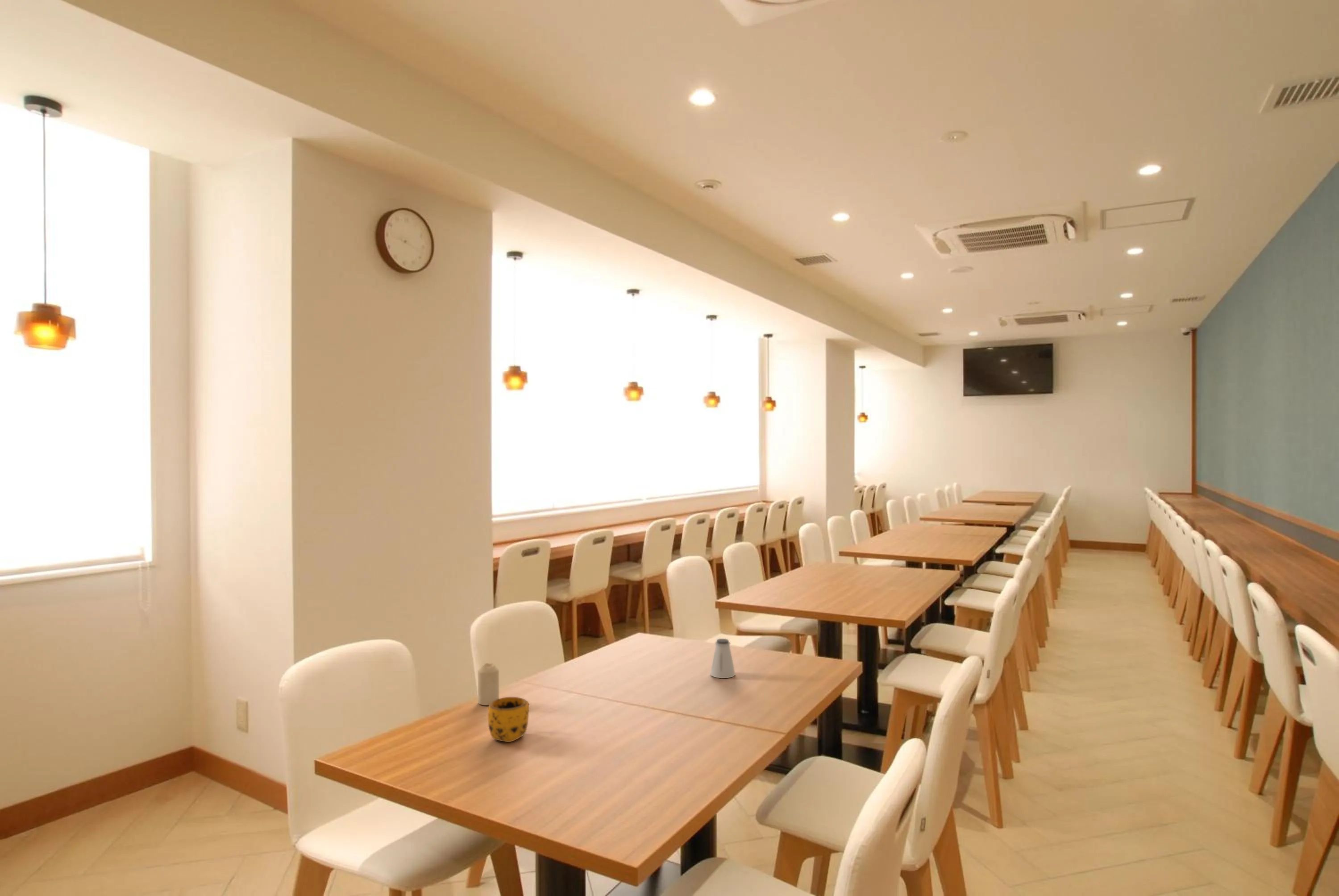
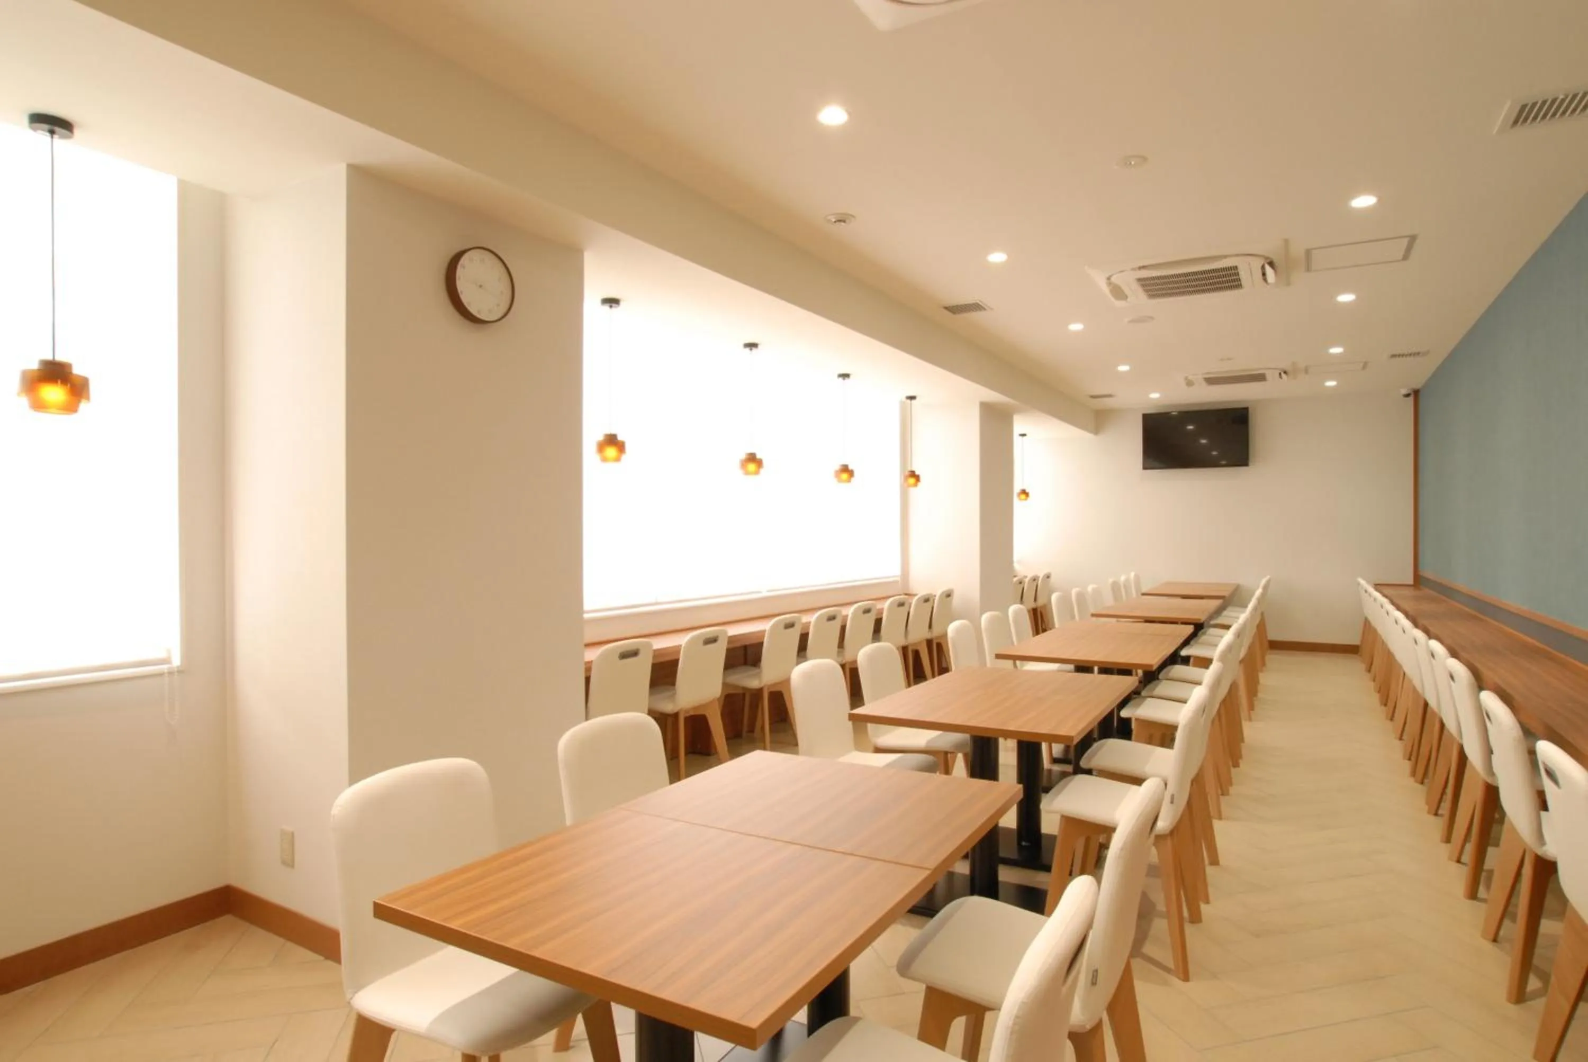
- candle (488, 683)
- mug (512, 718)
- saltshaker (723, 657)
